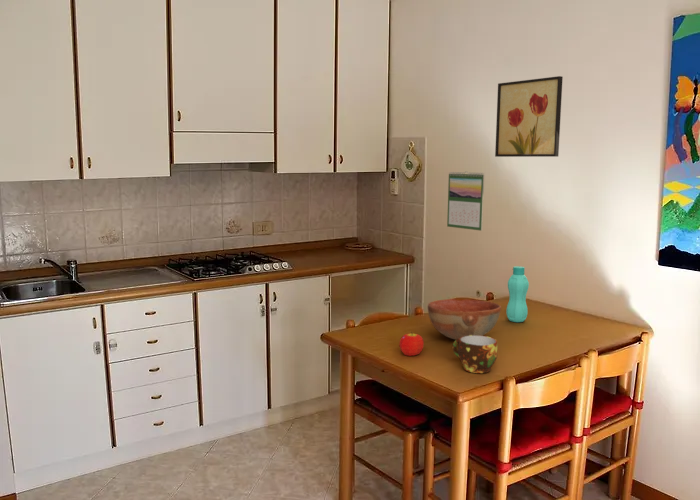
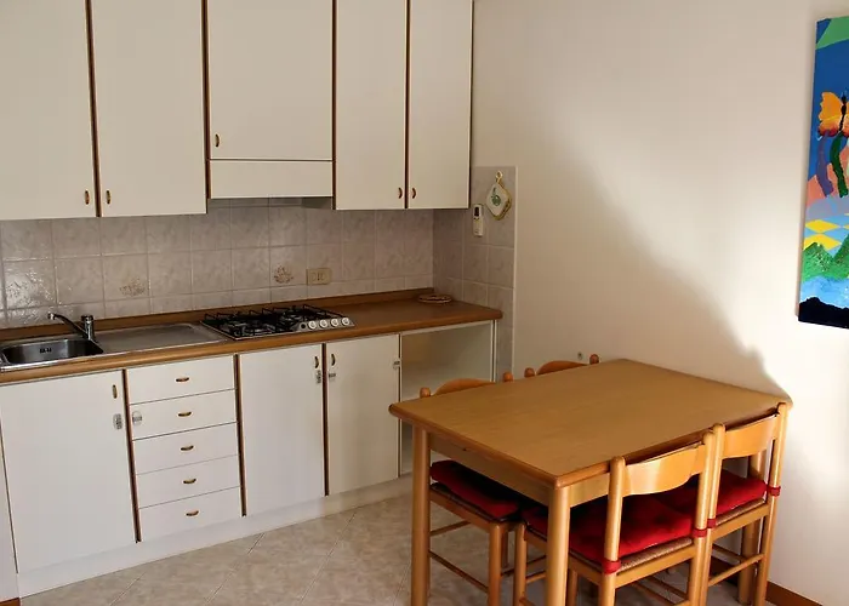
- bowl (463, 321)
- wall art (528, 118)
- cup (475, 354)
- calendar (465, 200)
- fruit (411, 343)
- bottle (517, 293)
